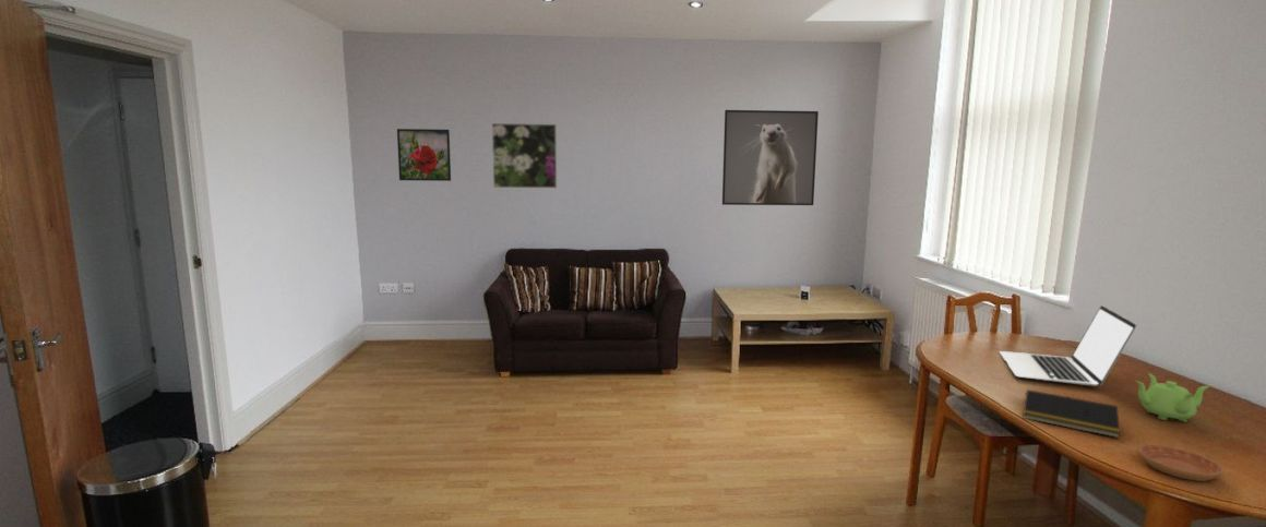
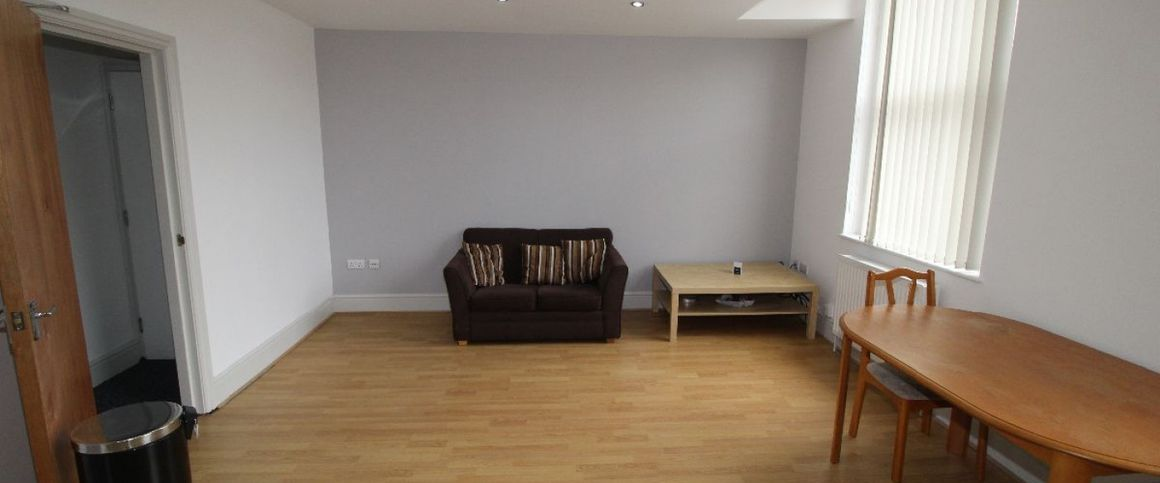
- notepad (1070, 411)
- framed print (769, 158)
- teapot (1168, 398)
- saucer (1179, 464)
- laptop (1058, 356)
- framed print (524, 156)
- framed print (423, 155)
